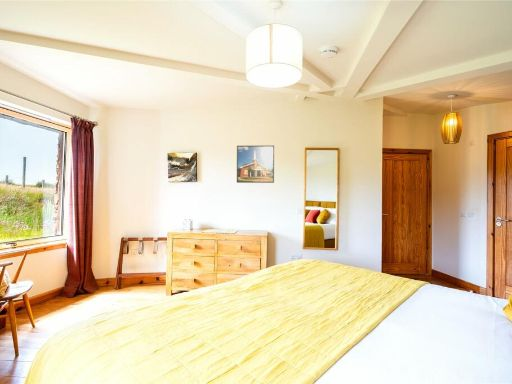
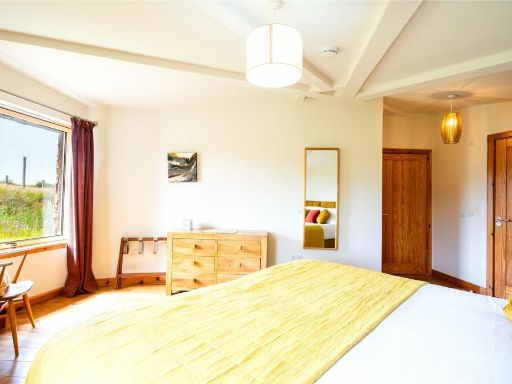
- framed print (255, 164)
